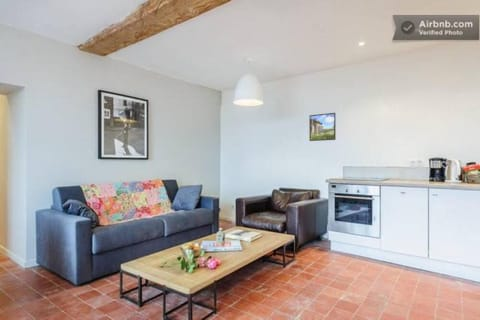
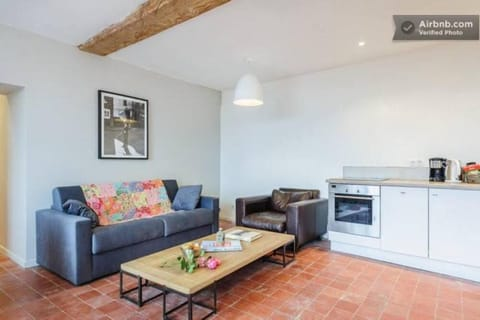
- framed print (322, 127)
